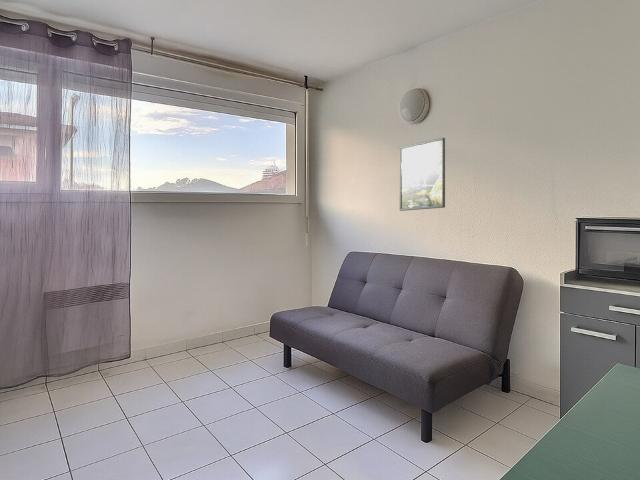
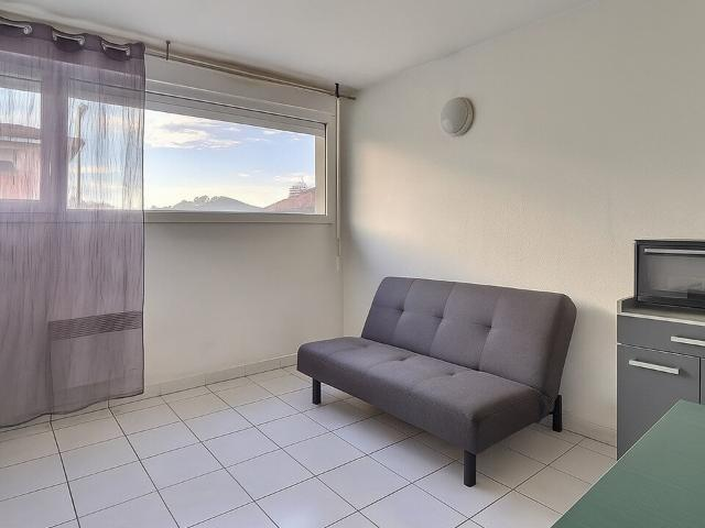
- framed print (421, 176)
